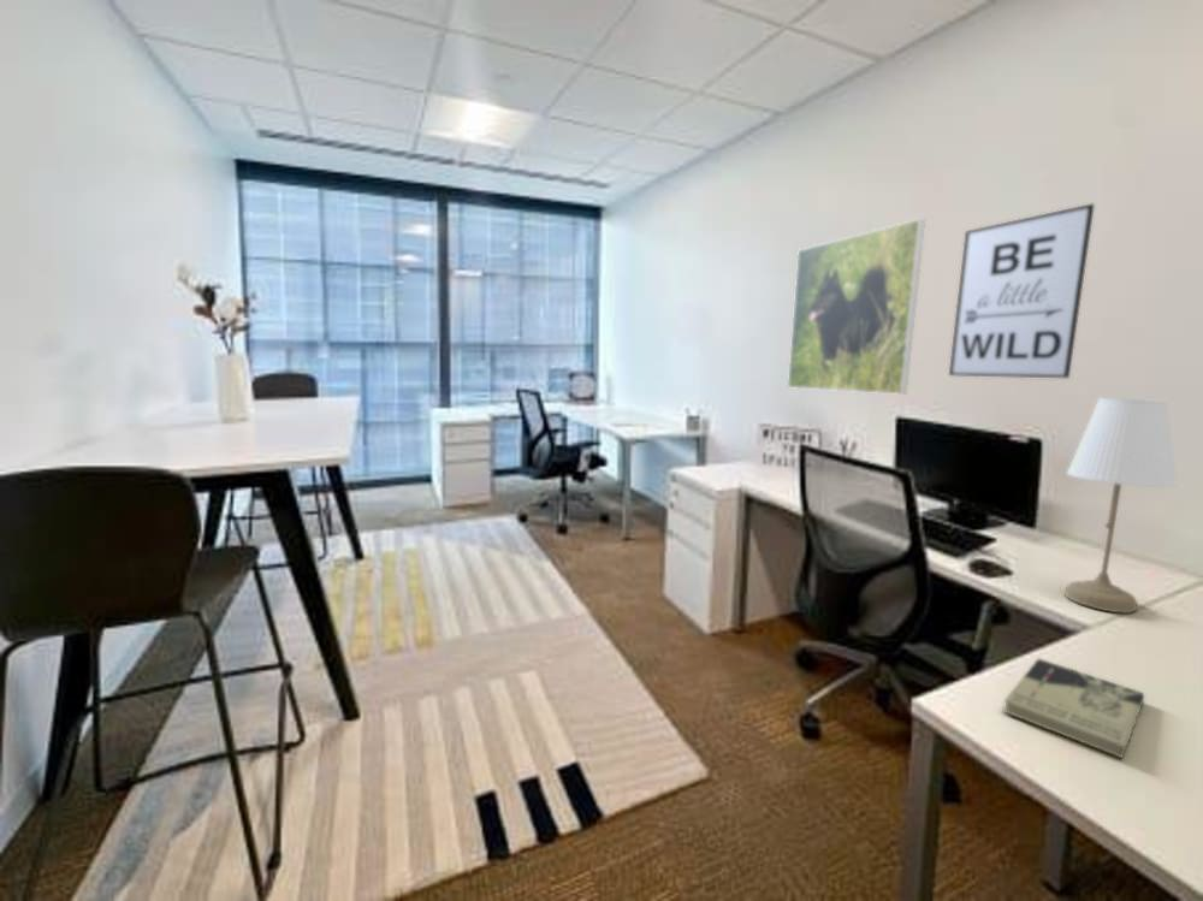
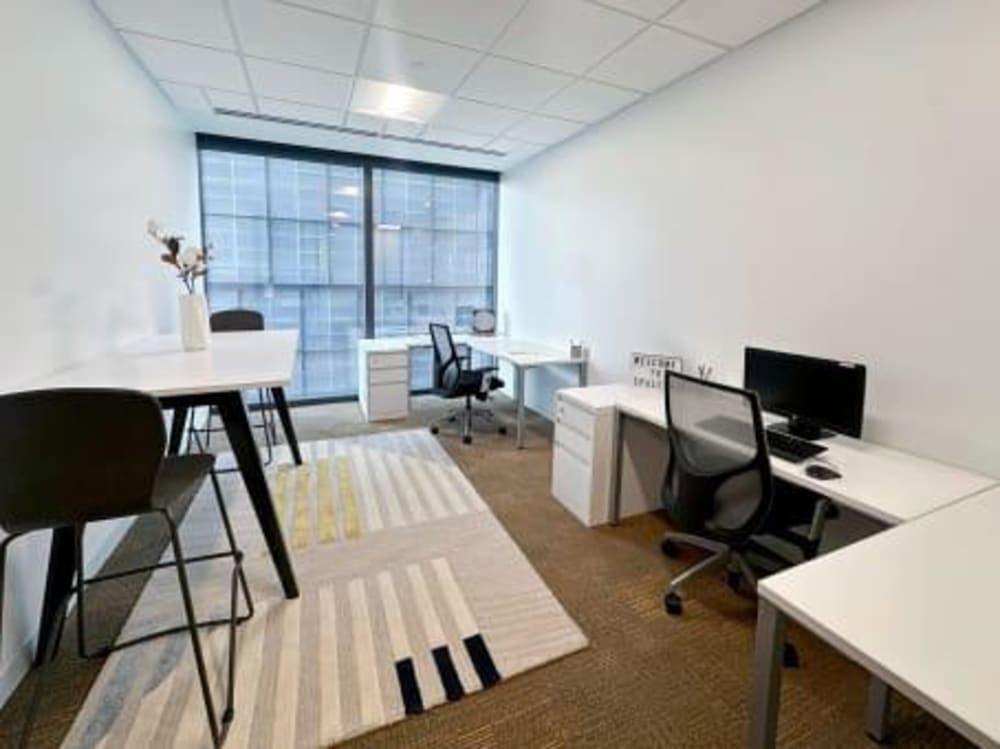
- book (1074, 701)
- wall art (1013, 298)
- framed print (847, 314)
- desk lamp (1115, 503)
